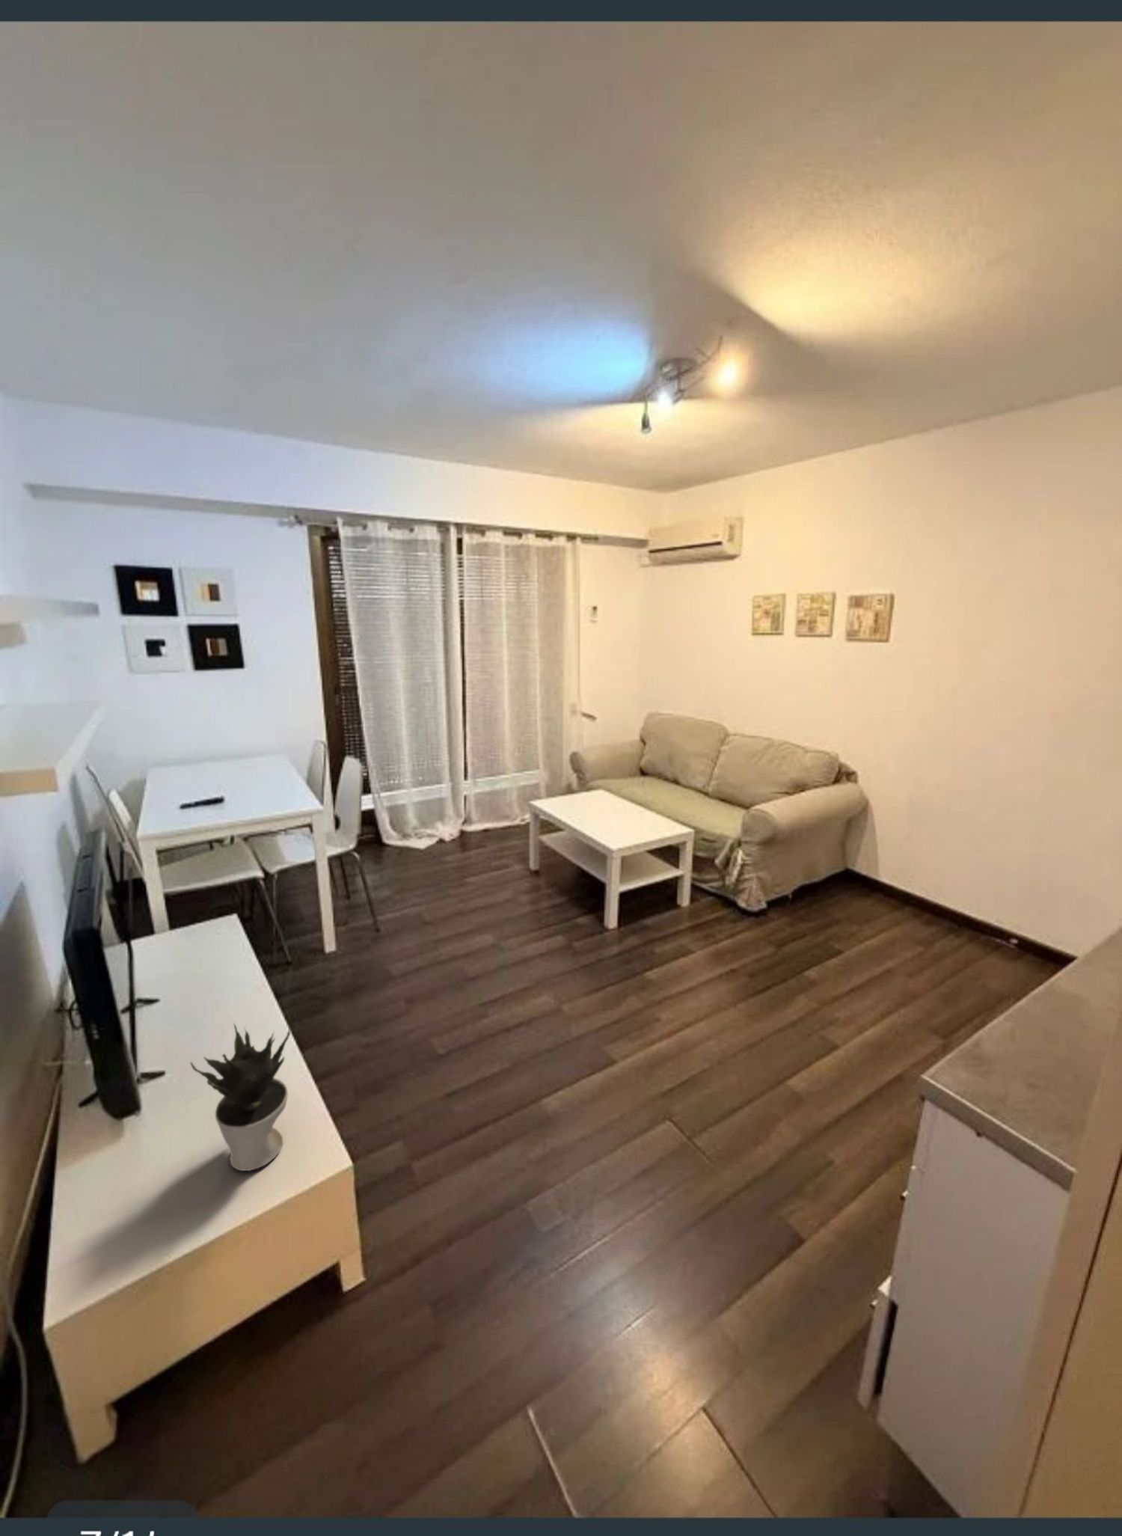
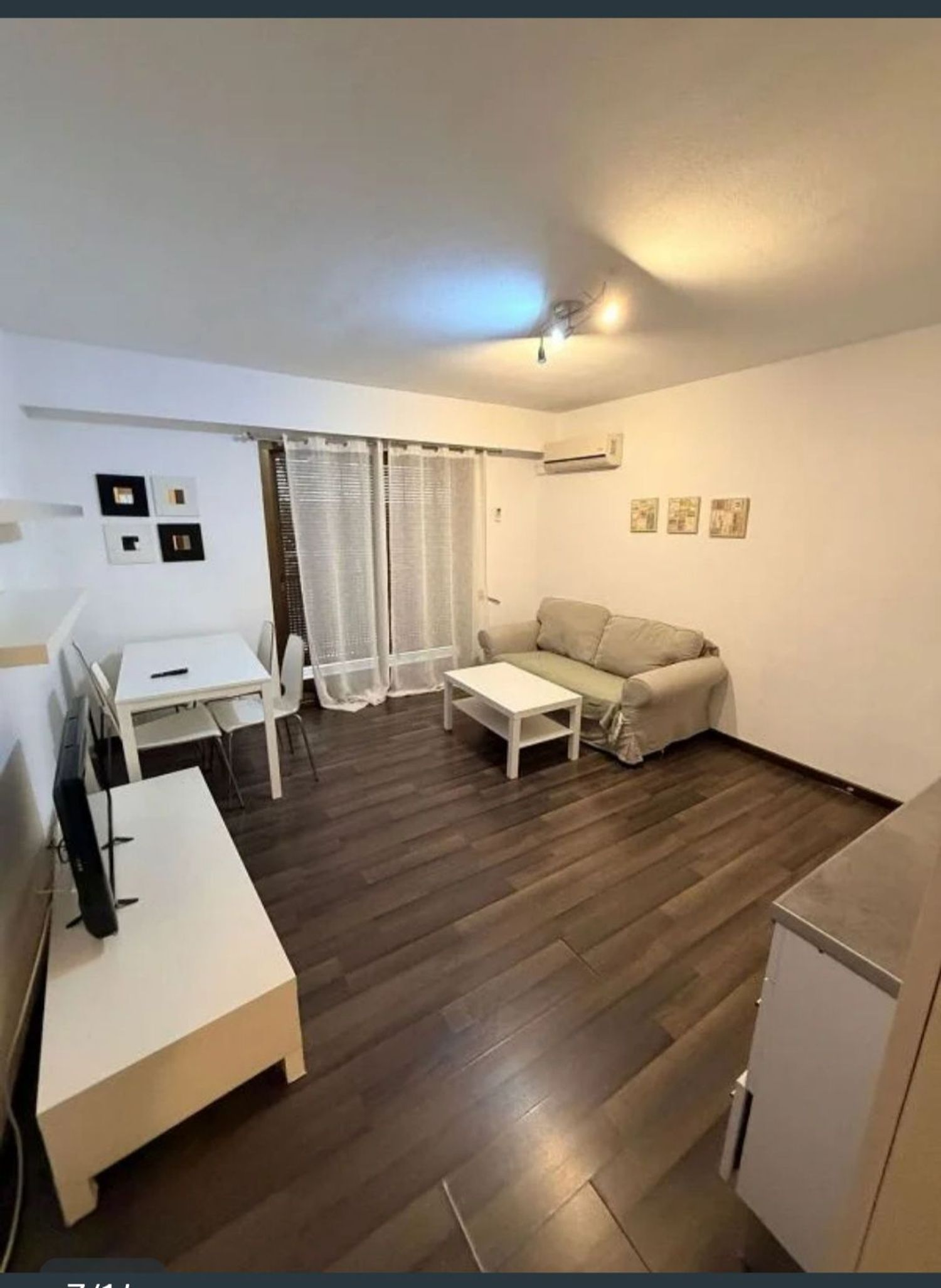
- potted plant (249, 1091)
